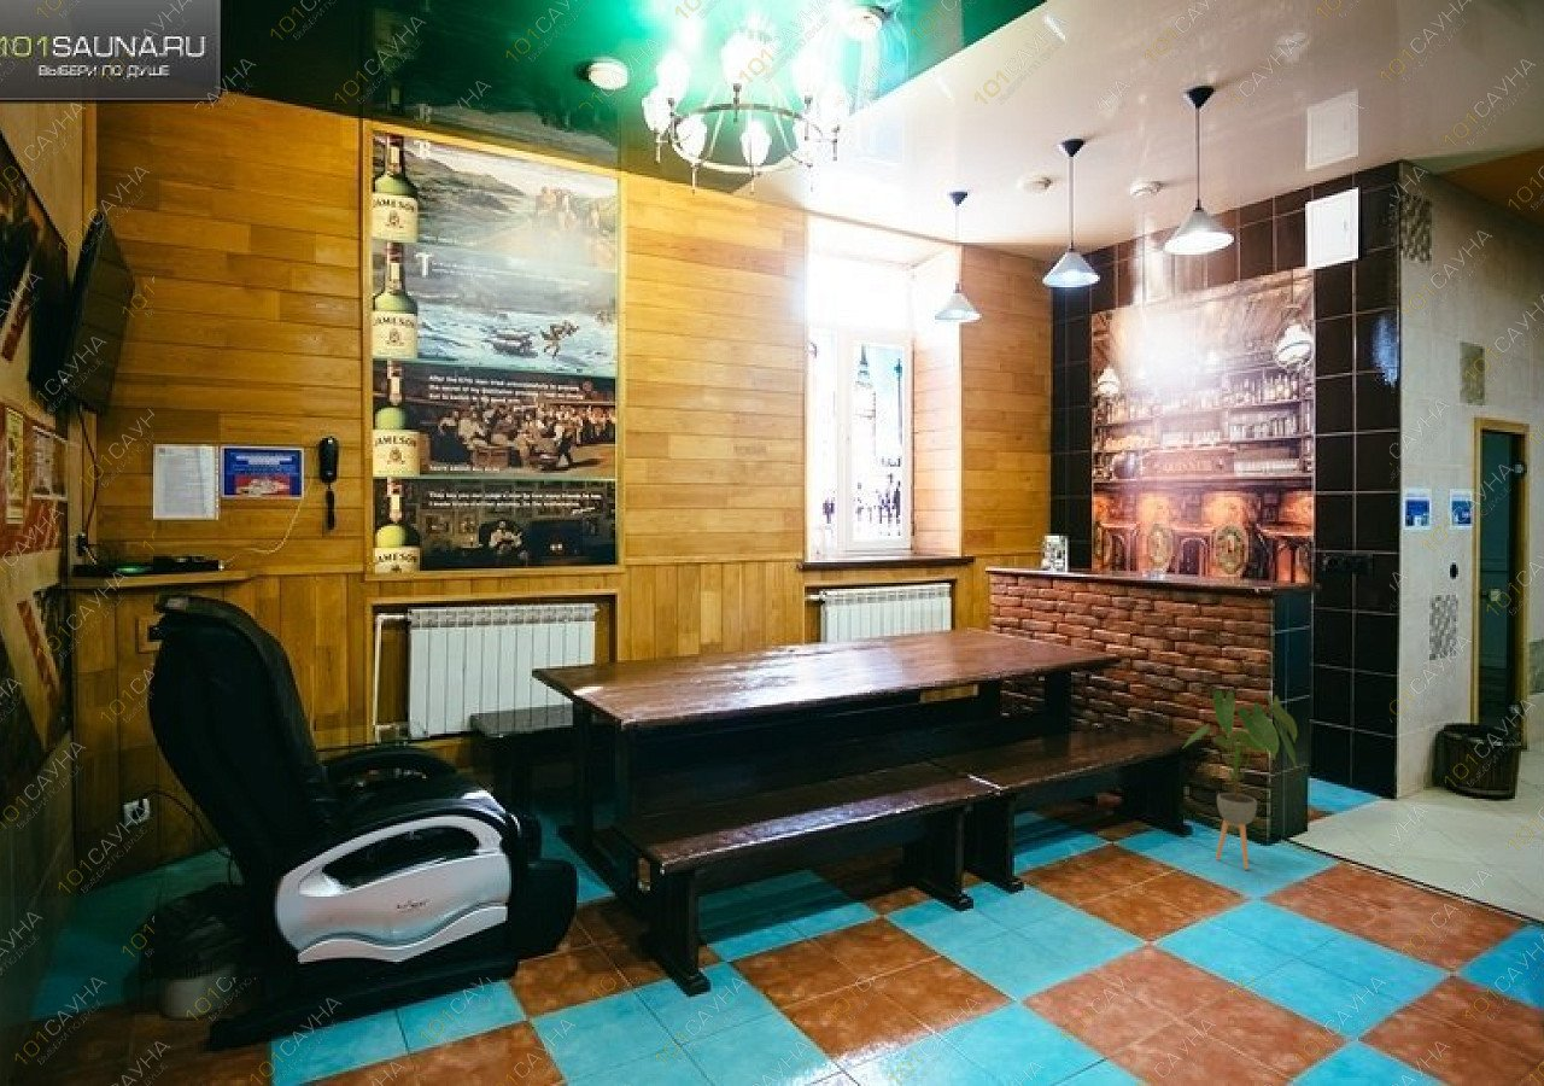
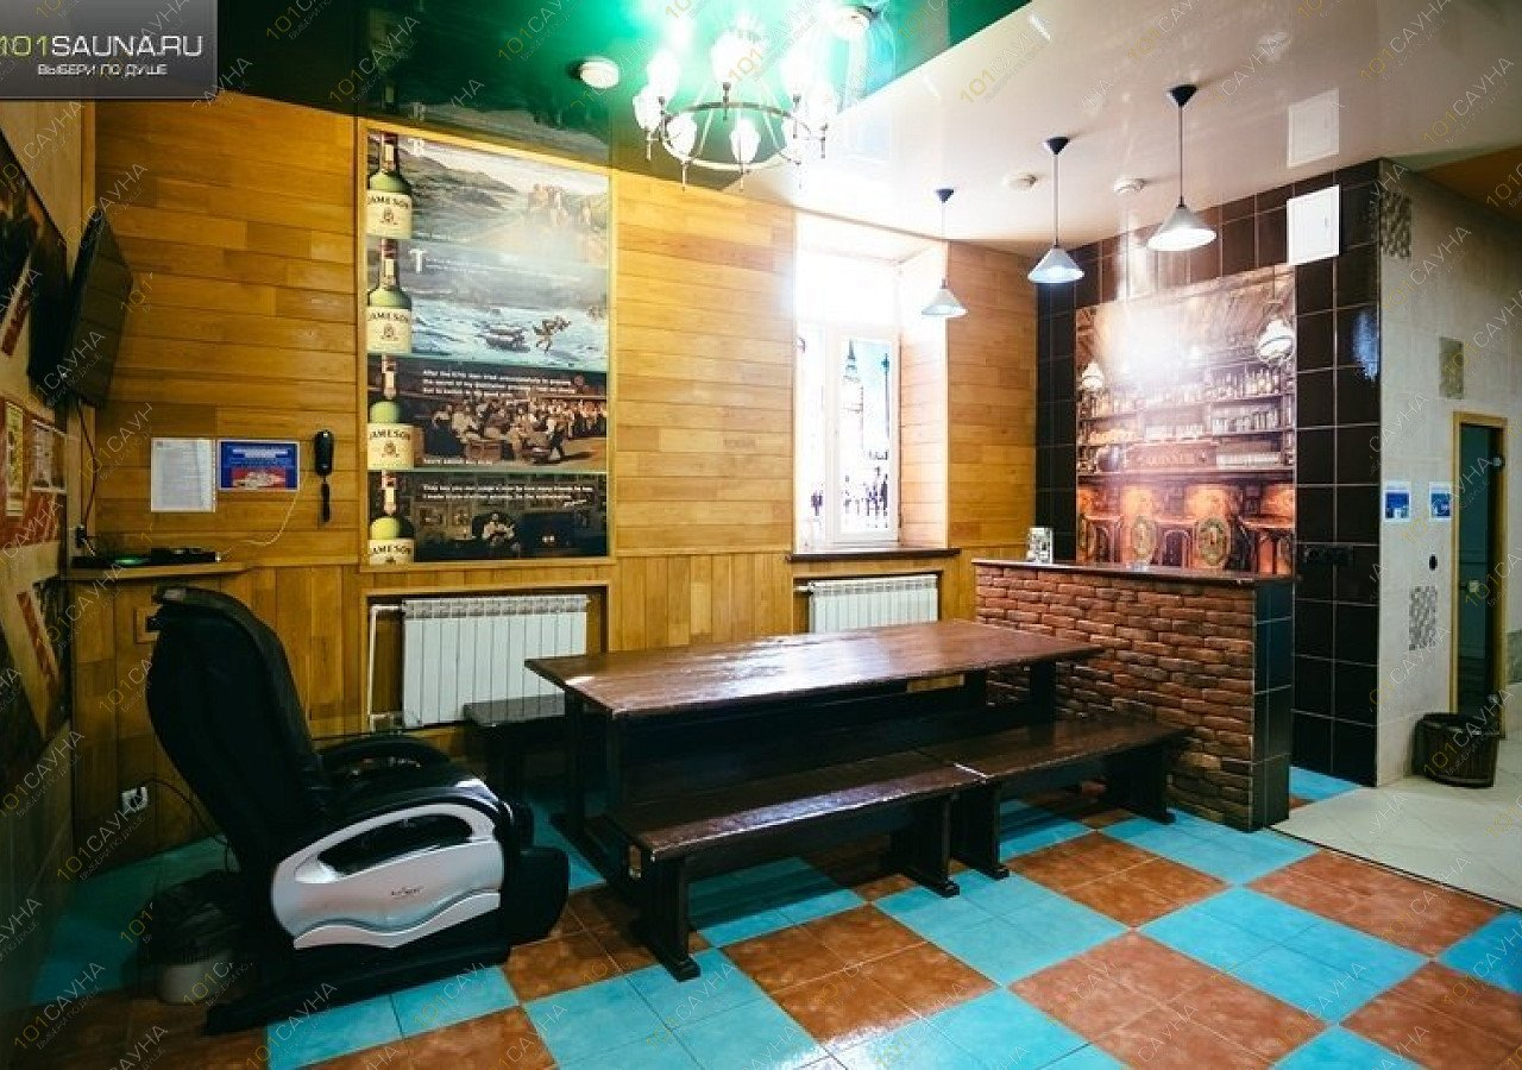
- house plant (1242, 777)
